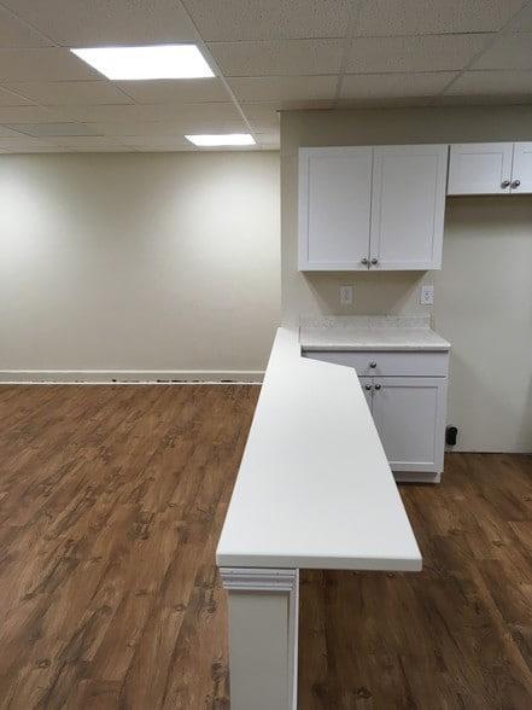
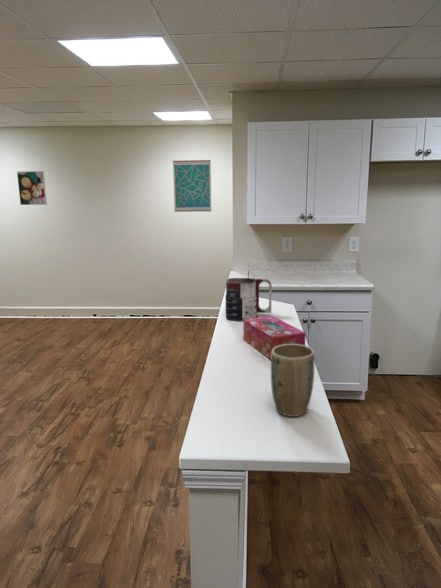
+ plant pot (292, 380)
+ mug (248, 297)
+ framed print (32, 188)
+ tissue box (272, 336)
+ wall art (192, 186)
